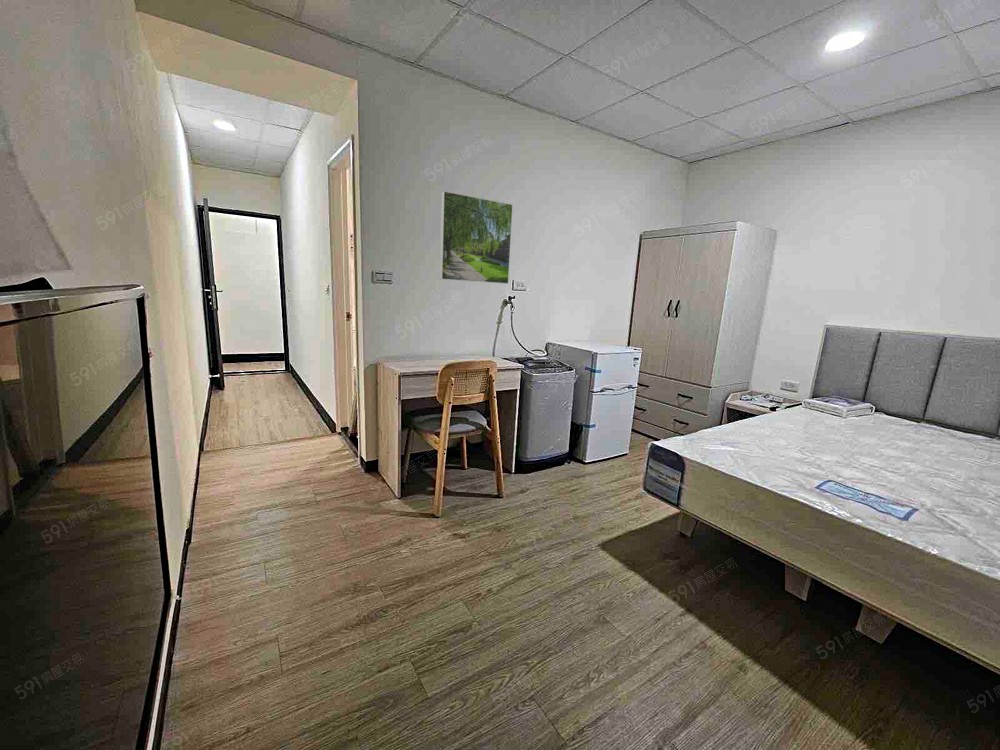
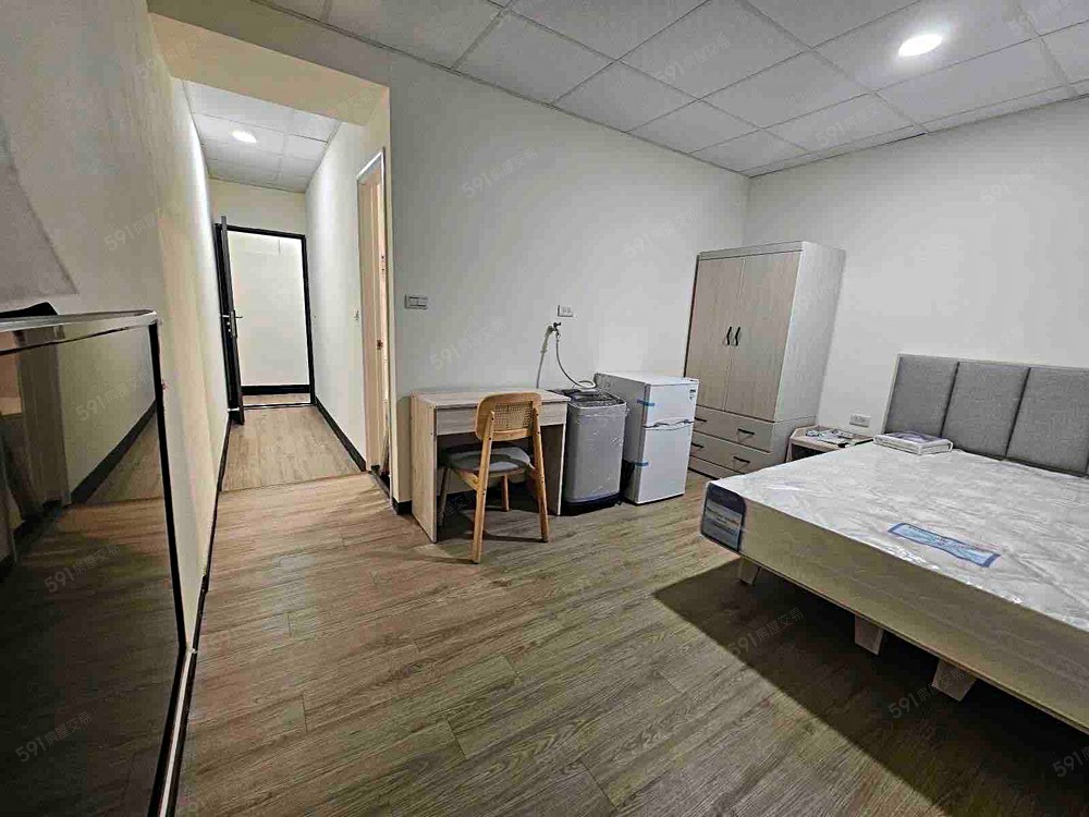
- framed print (477, 240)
